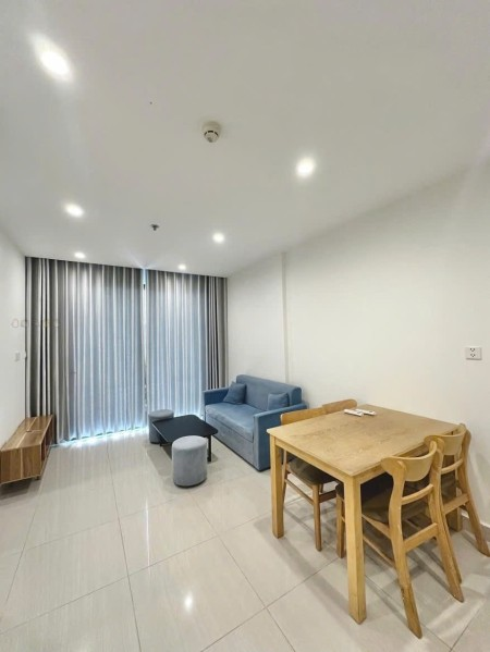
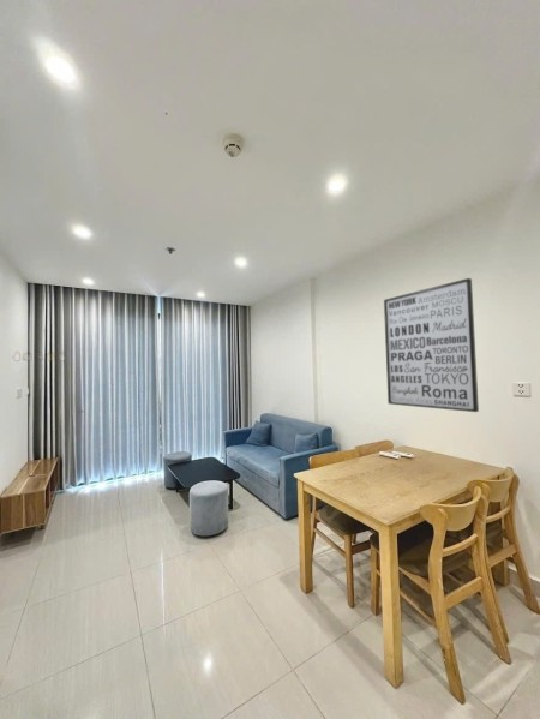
+ wall art (425, 348)
